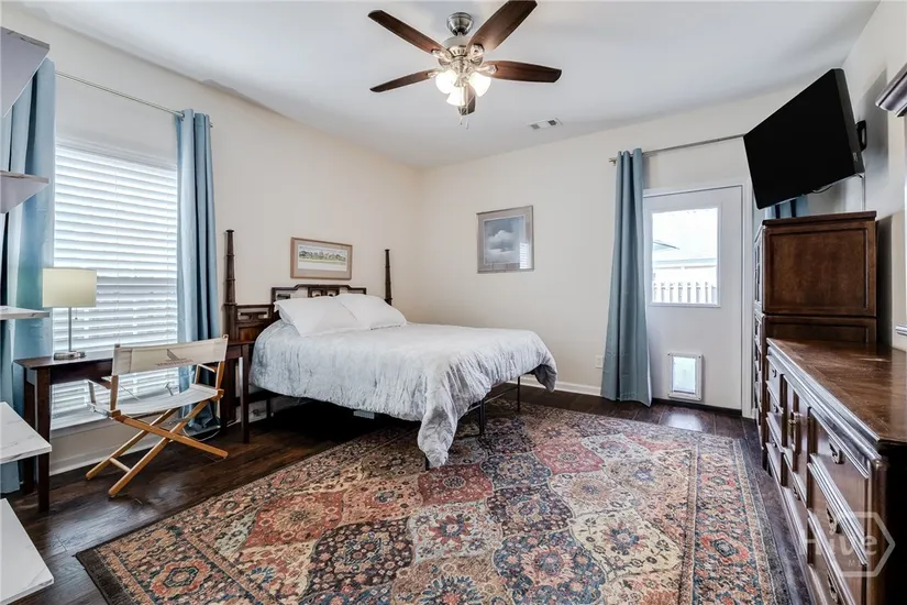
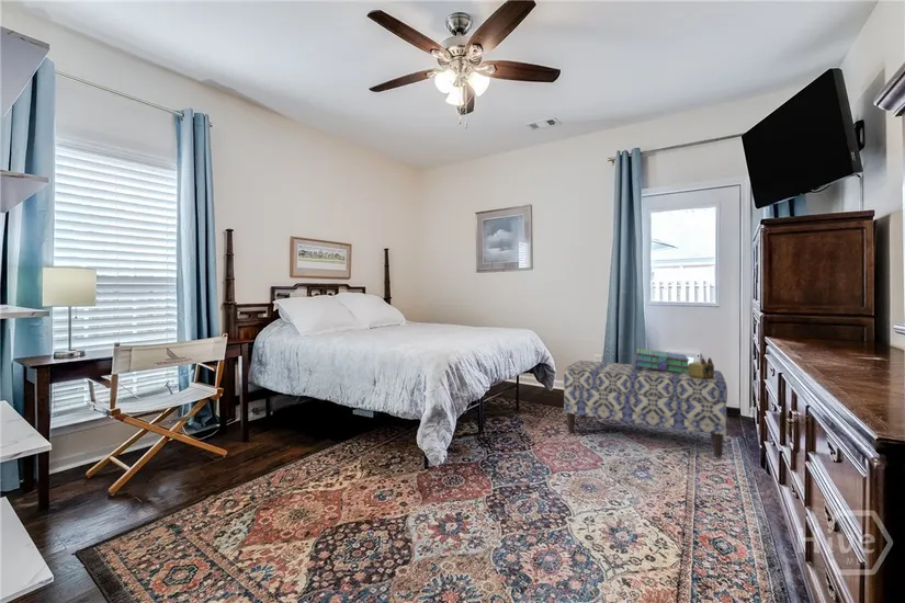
+ bench (641, 401)
+ decorative box (701, 366)
+ stack of books (659, 362)
